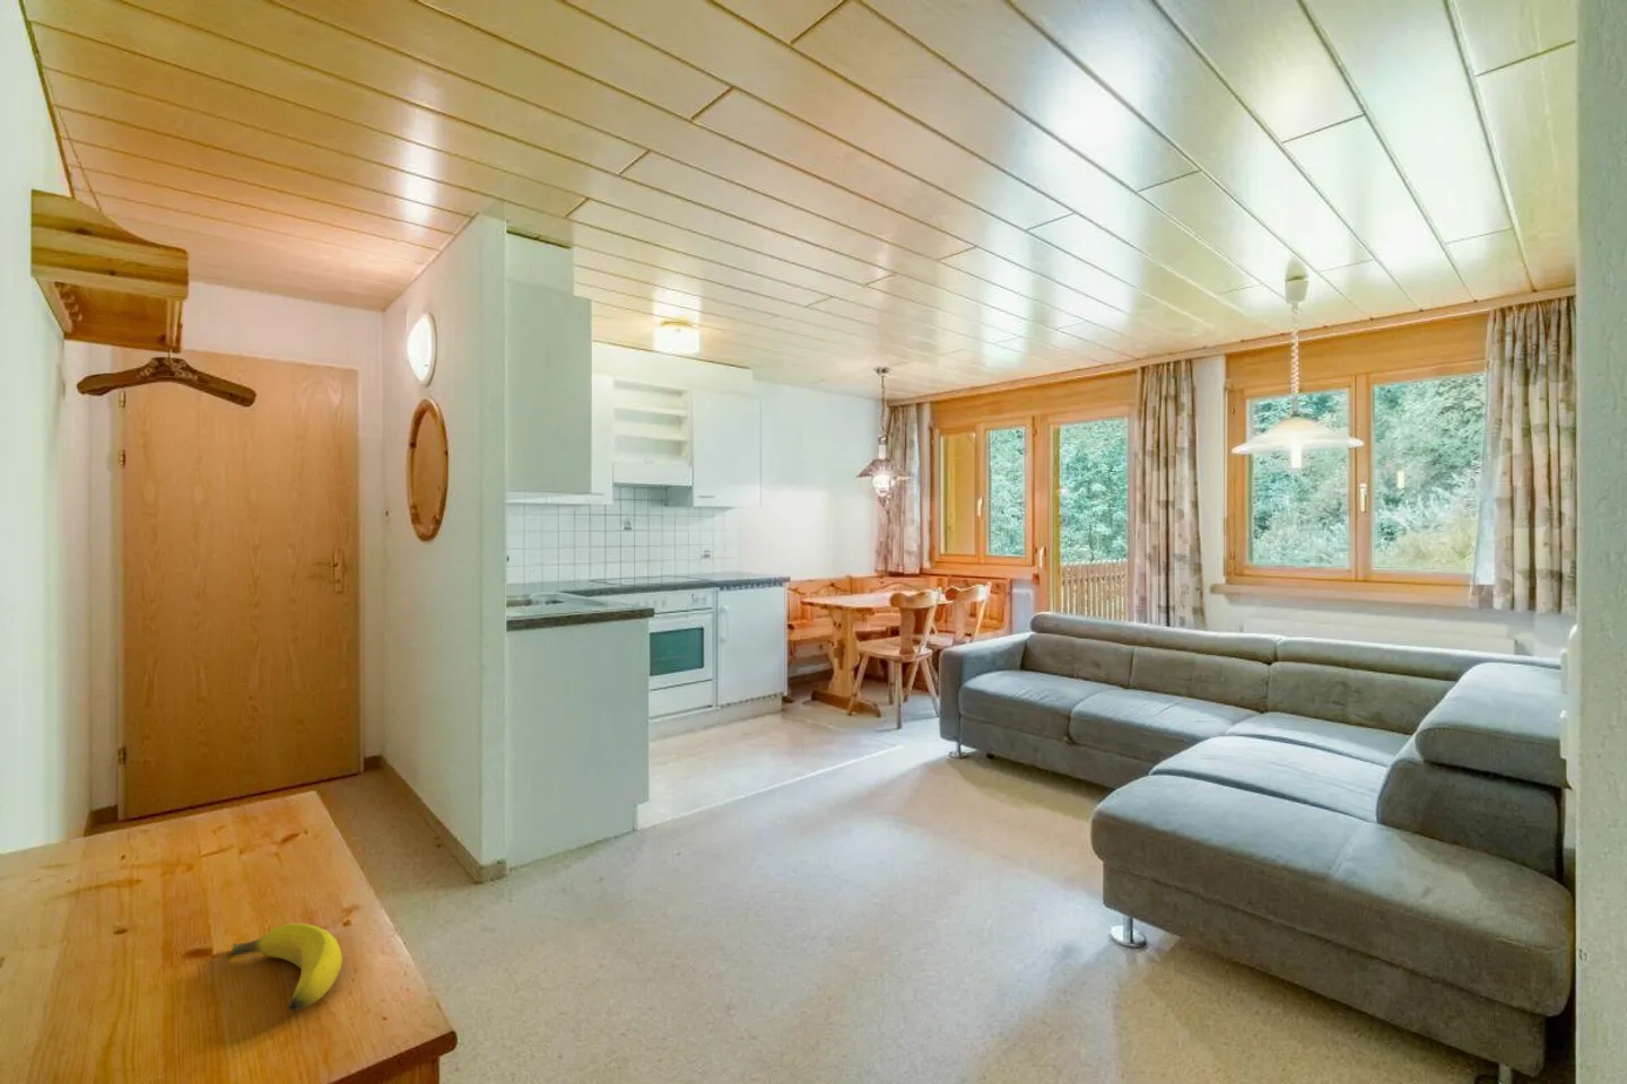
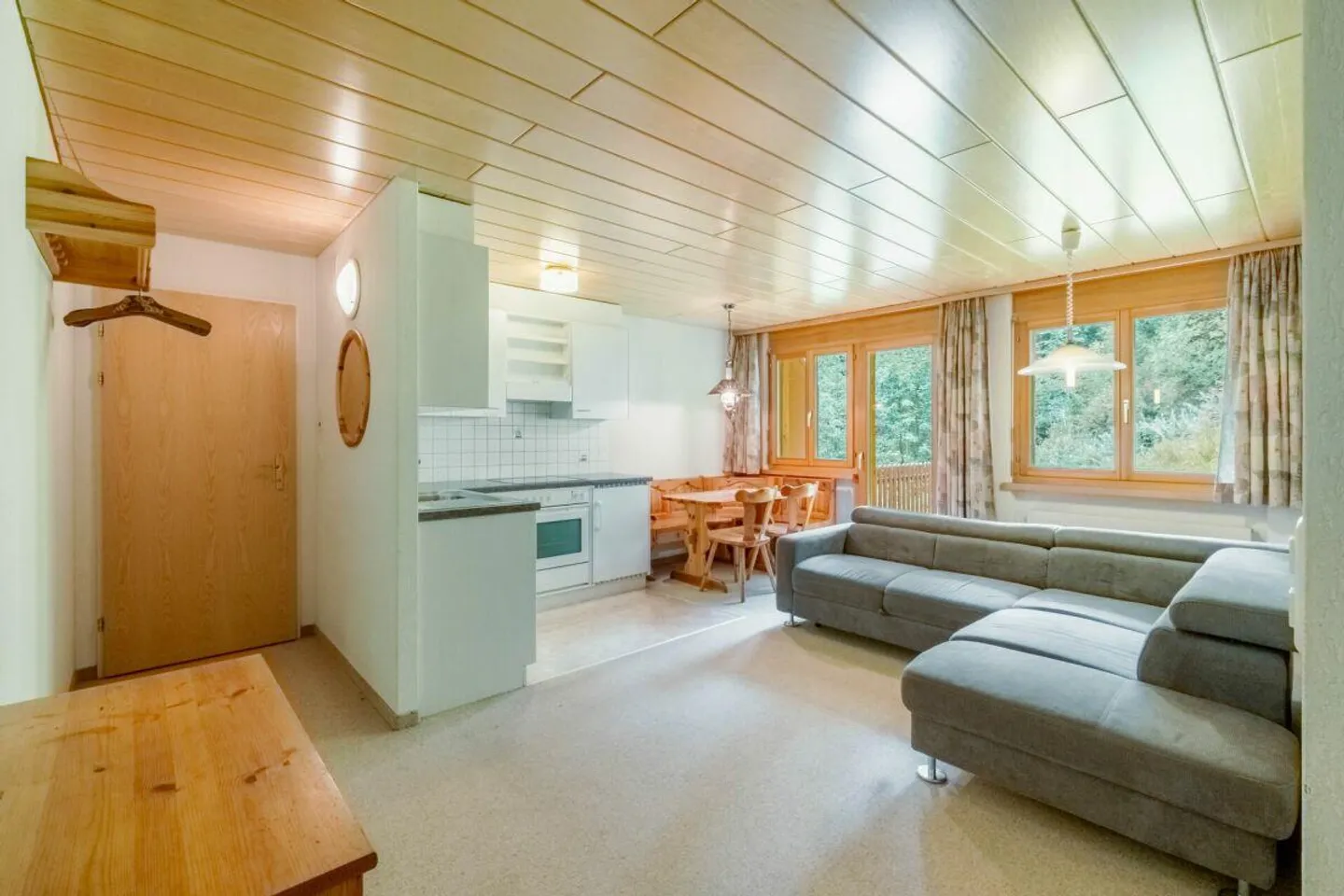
- banana (291, 955)
